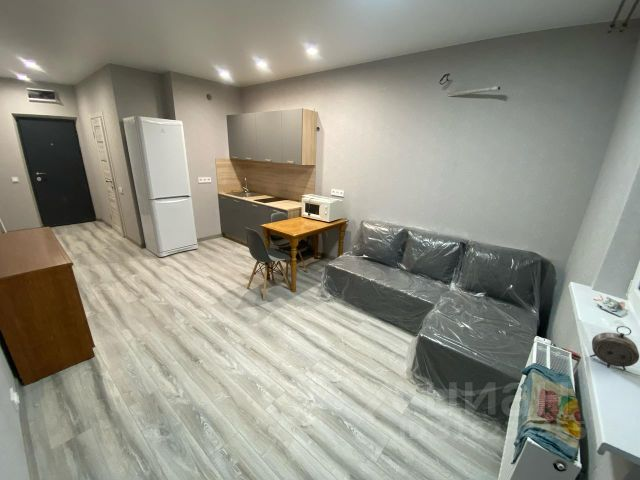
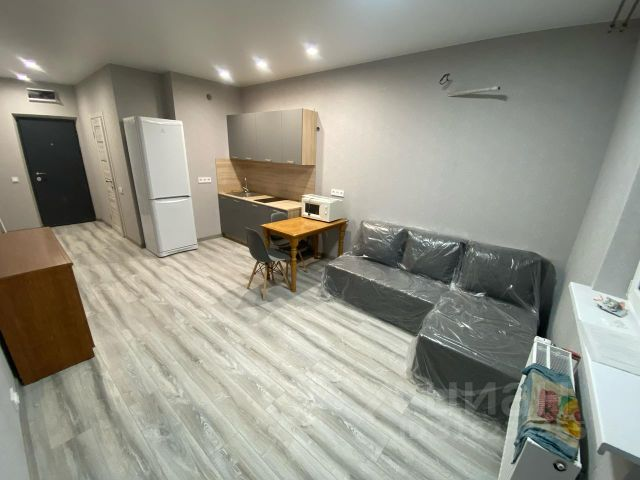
- alarm clock (616, 346)
